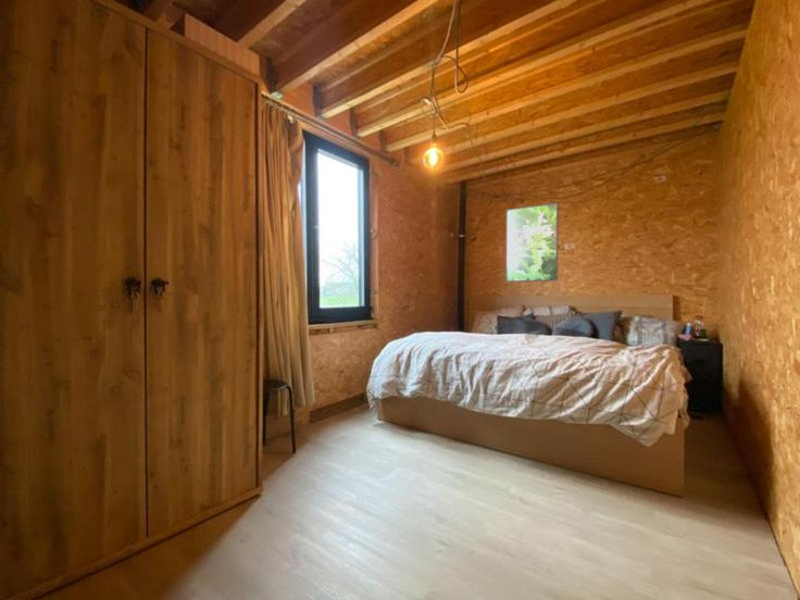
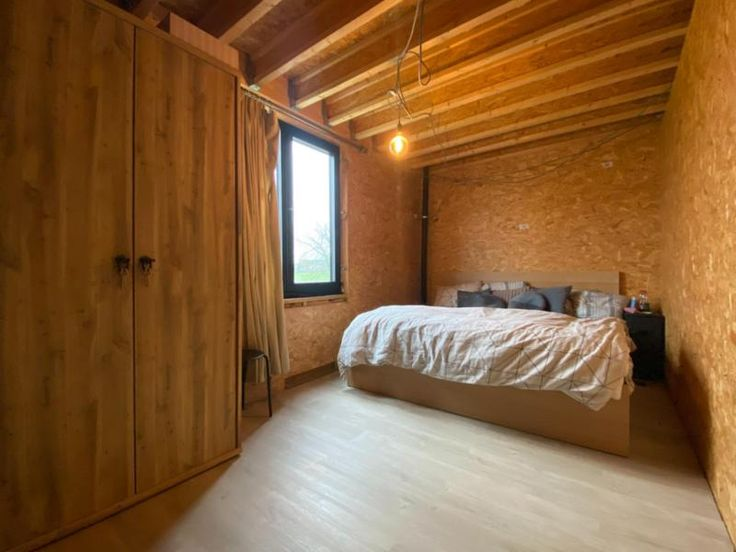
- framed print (530, 243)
